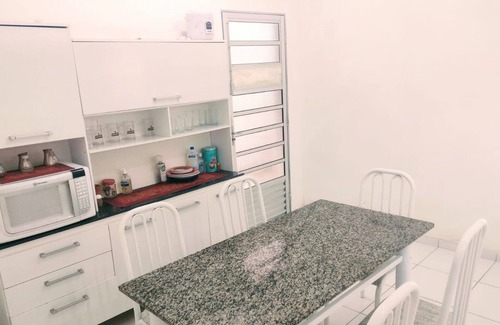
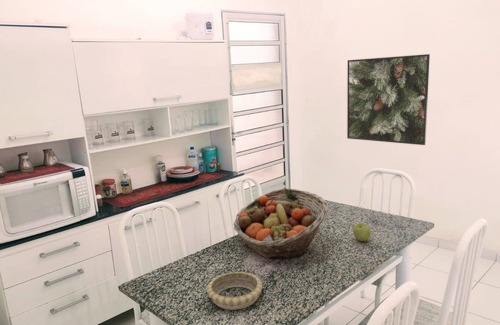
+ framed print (384, 100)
+ fruit basket (279, 221)
+ decorative bowl (235, 286)
+ apple (361, 232)
